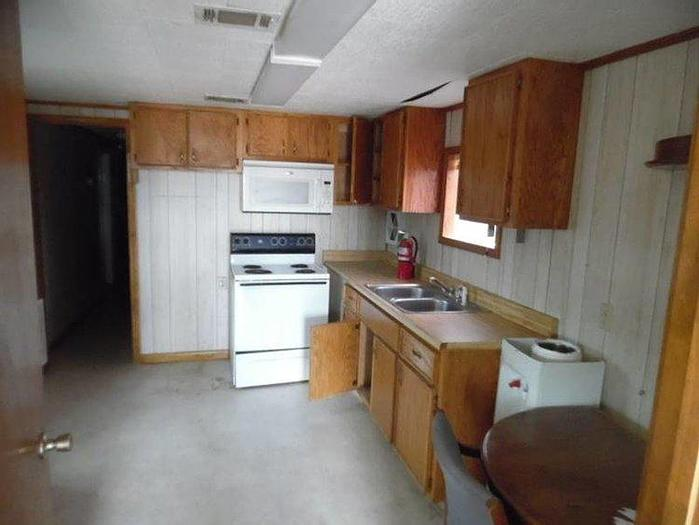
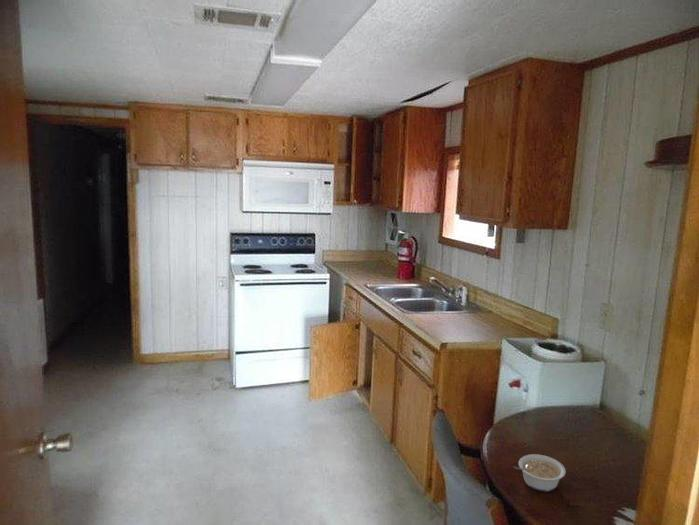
+ legume (540, 473)
